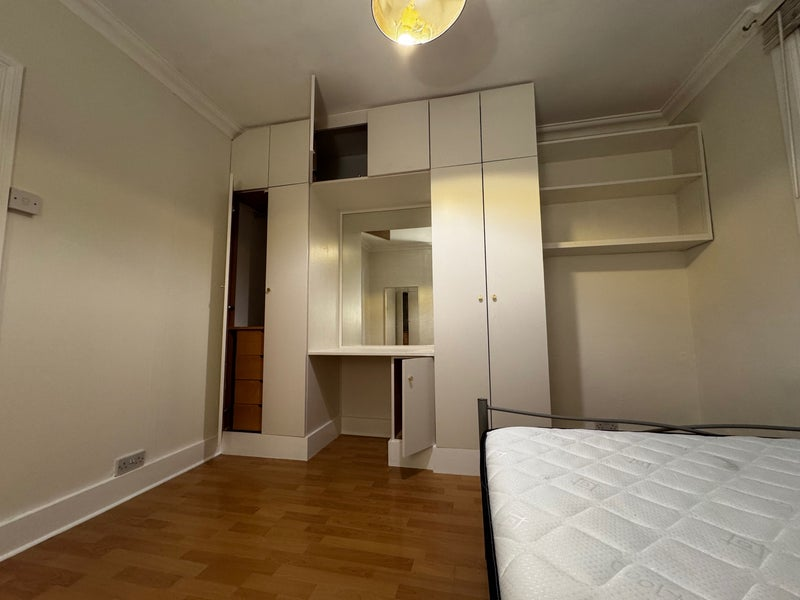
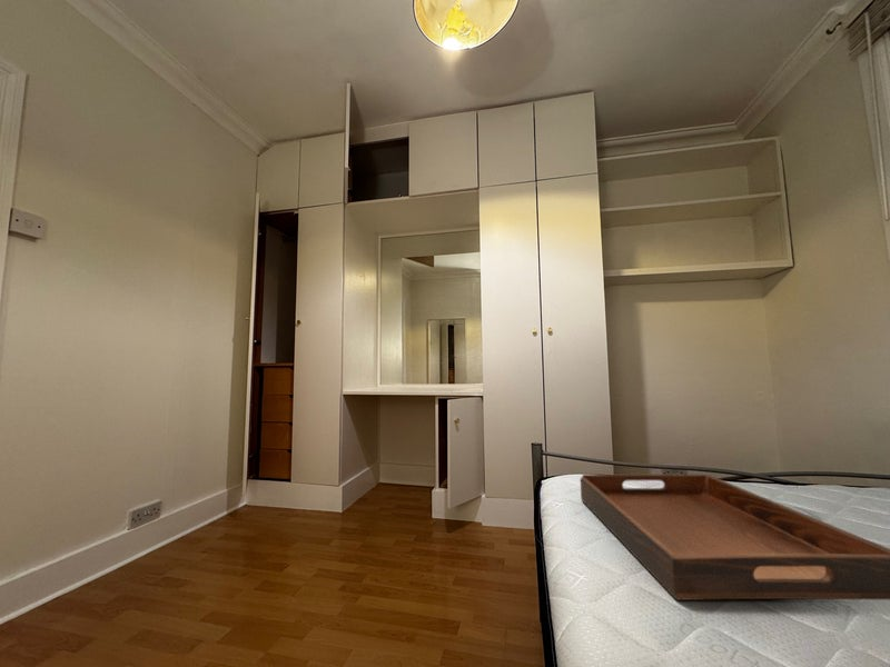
+ serving tray (696, 518)
